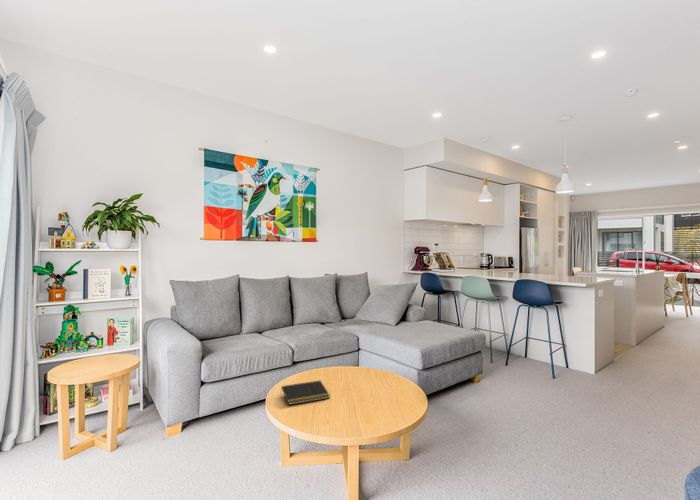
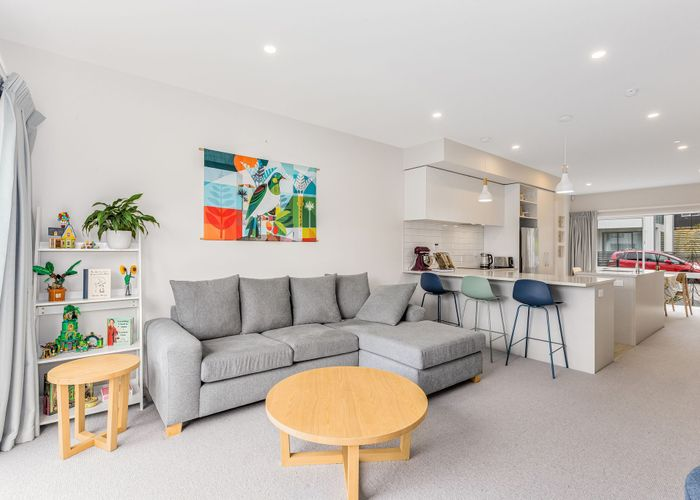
- notepad (305, 391)
